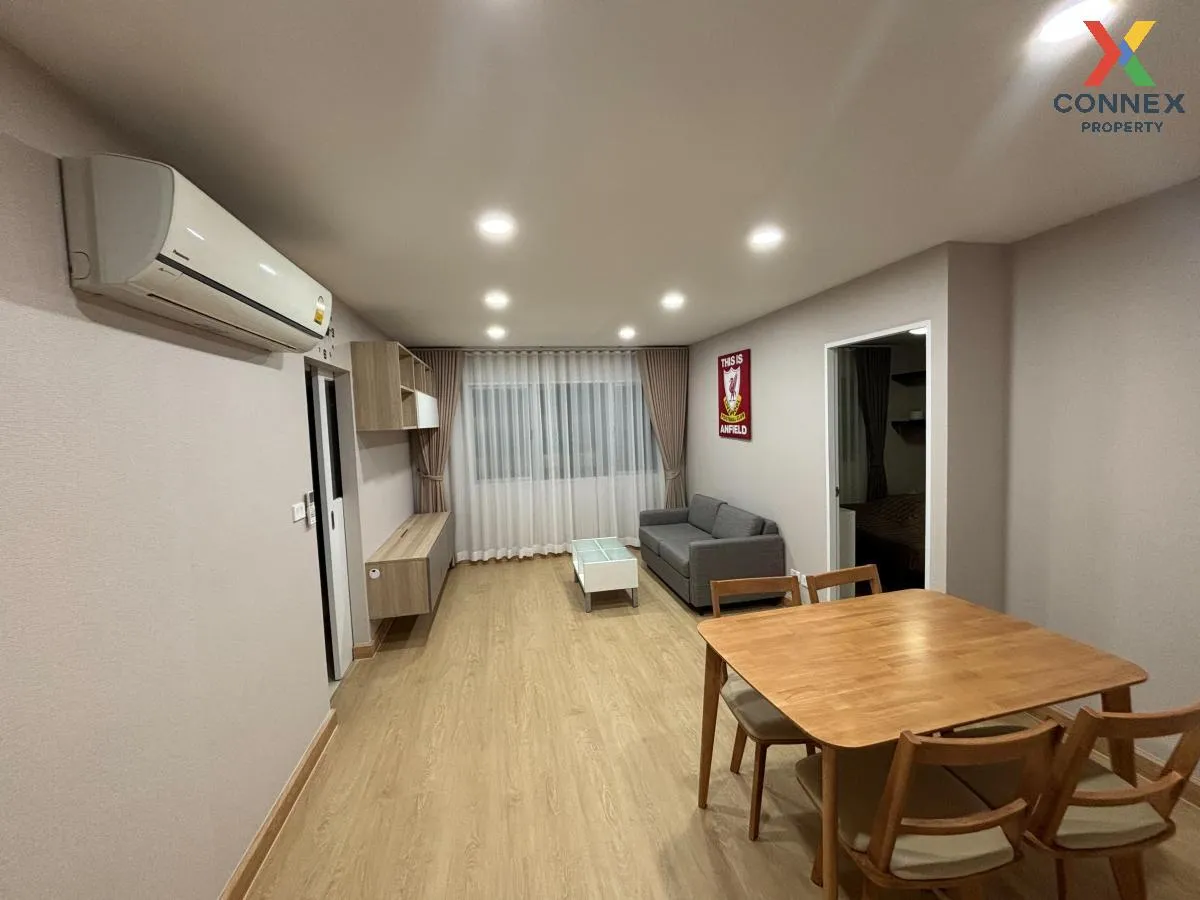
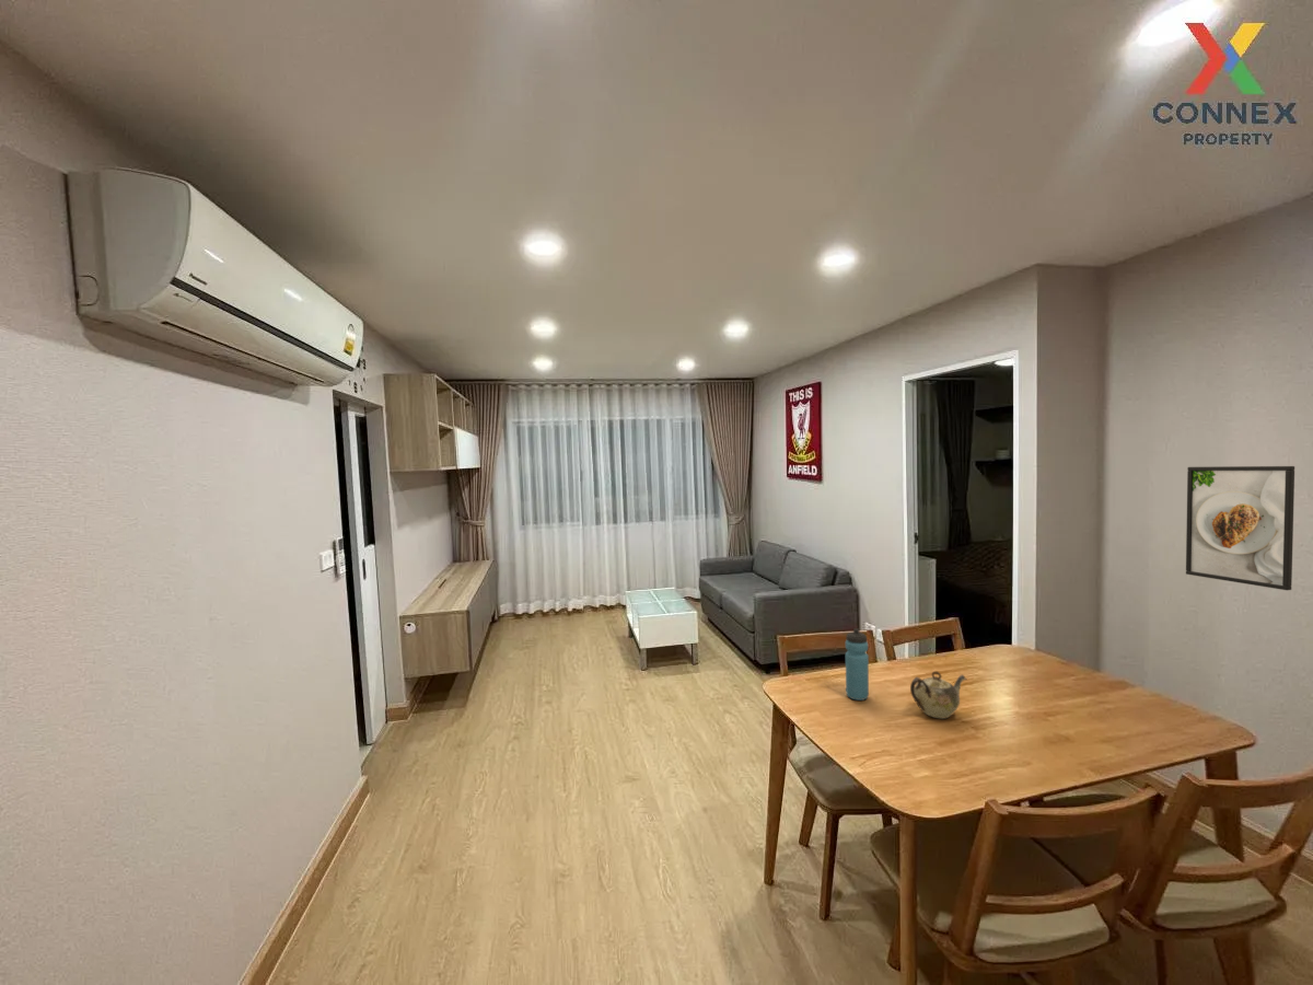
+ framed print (1235, 524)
+ teapot (939, 692)
+ water bottle (857, 662)
